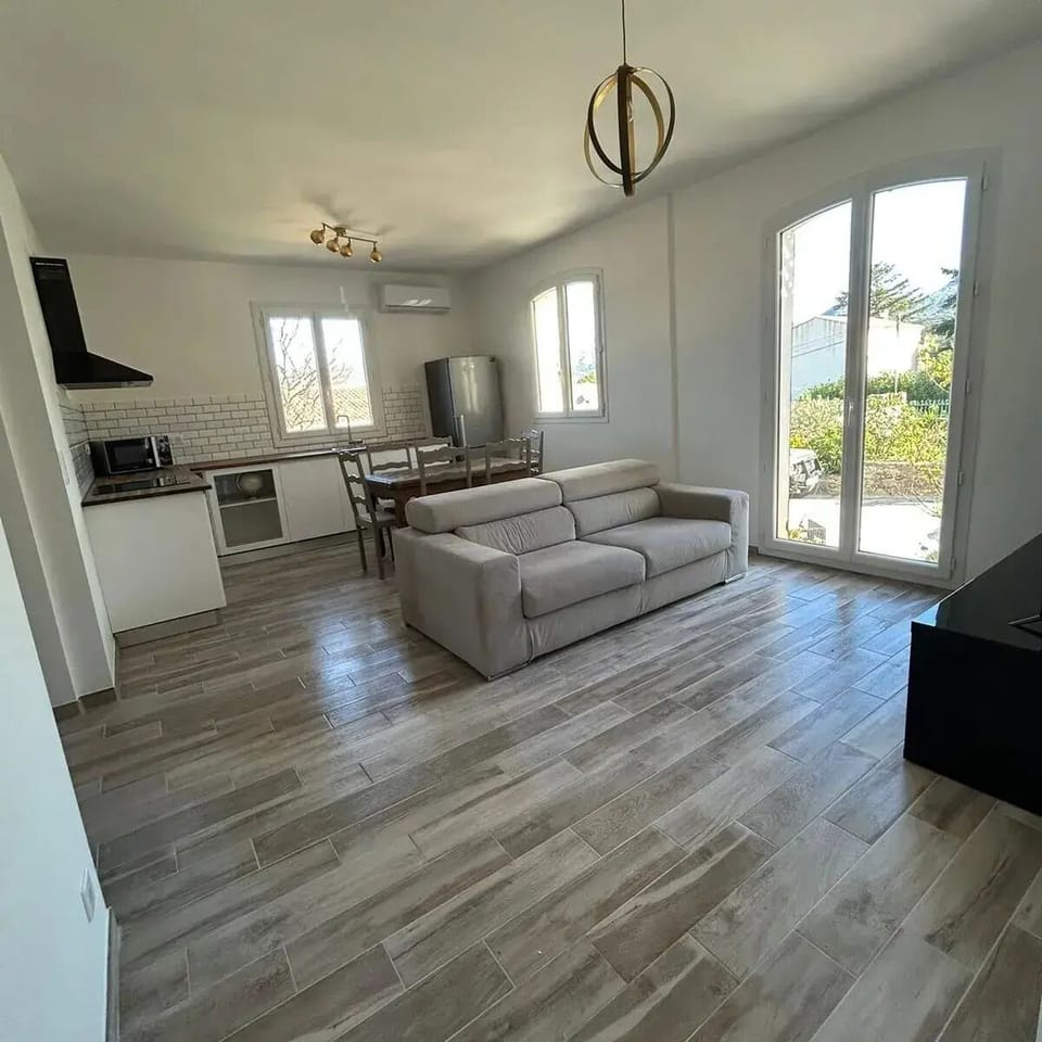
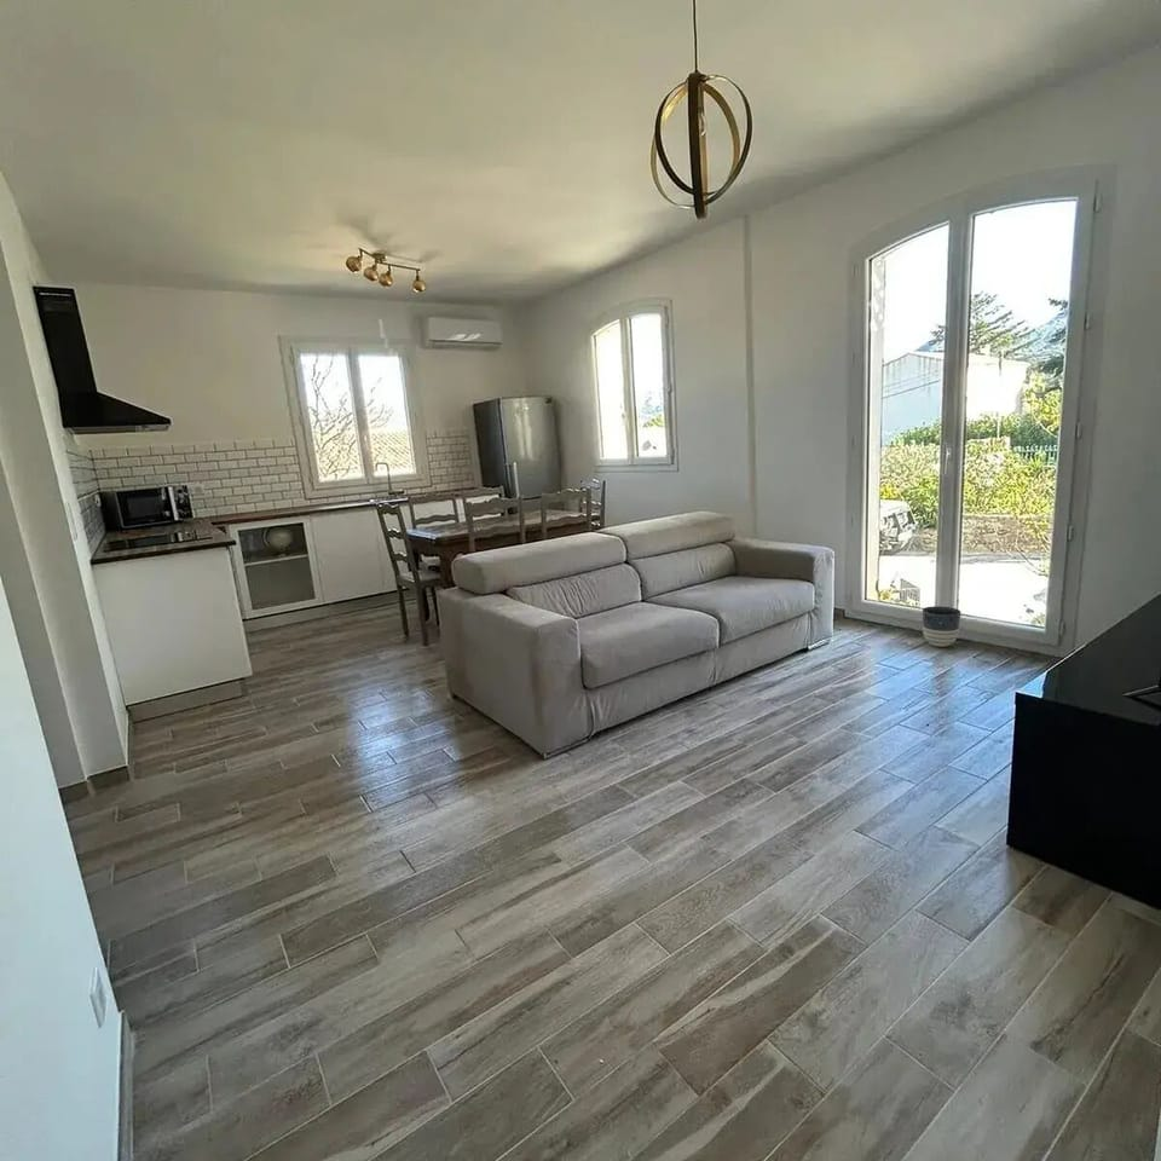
+ planter (940, 628)
